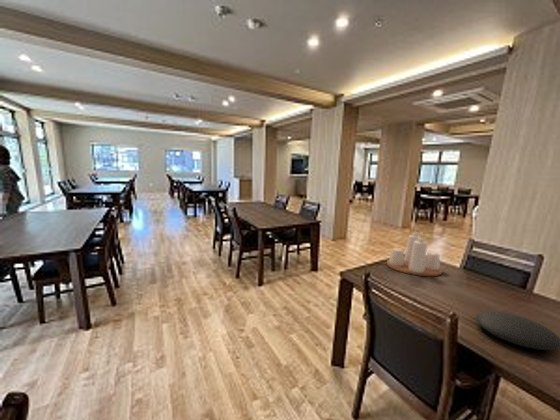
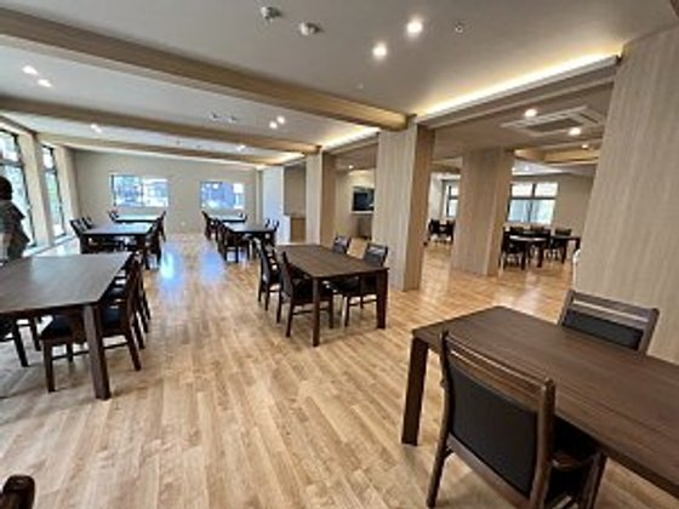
- plate (515, 328)
- condiment set (416, 248)
